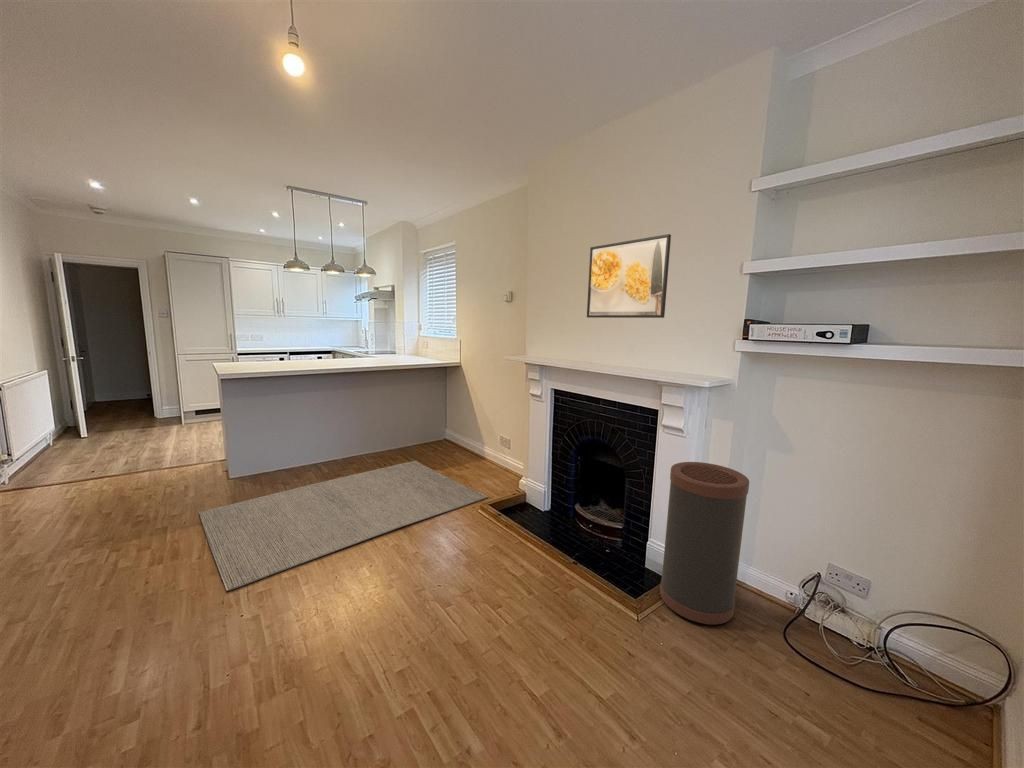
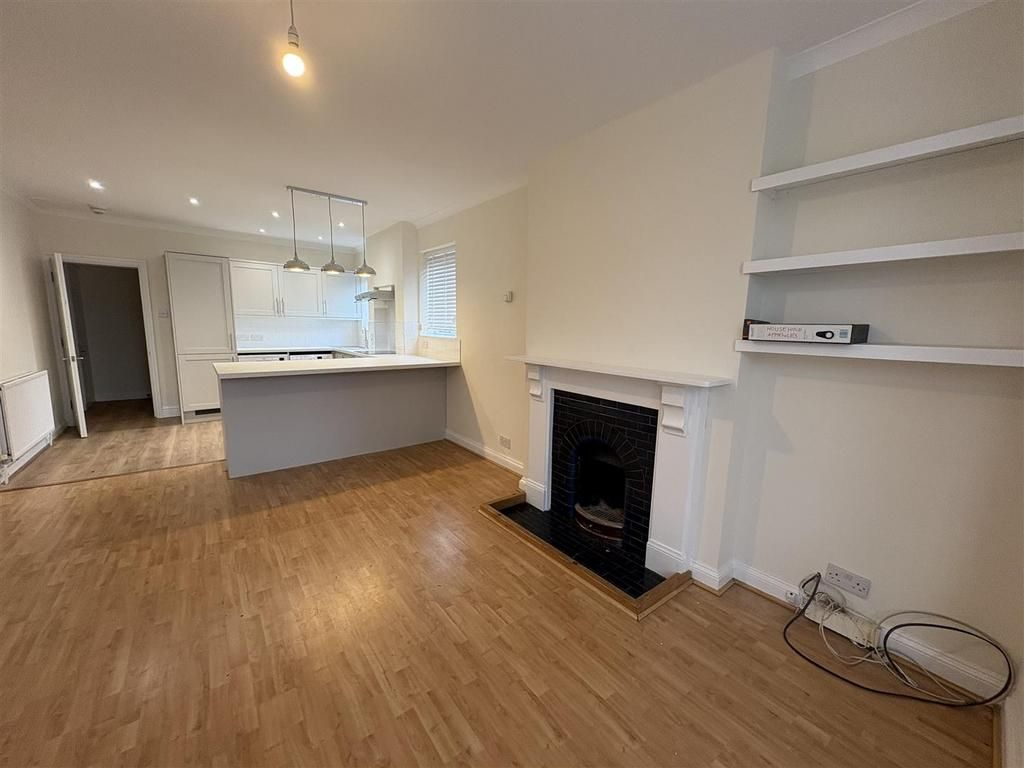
- trash can (701, 539)
- rug (352, 503)
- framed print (624, 280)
